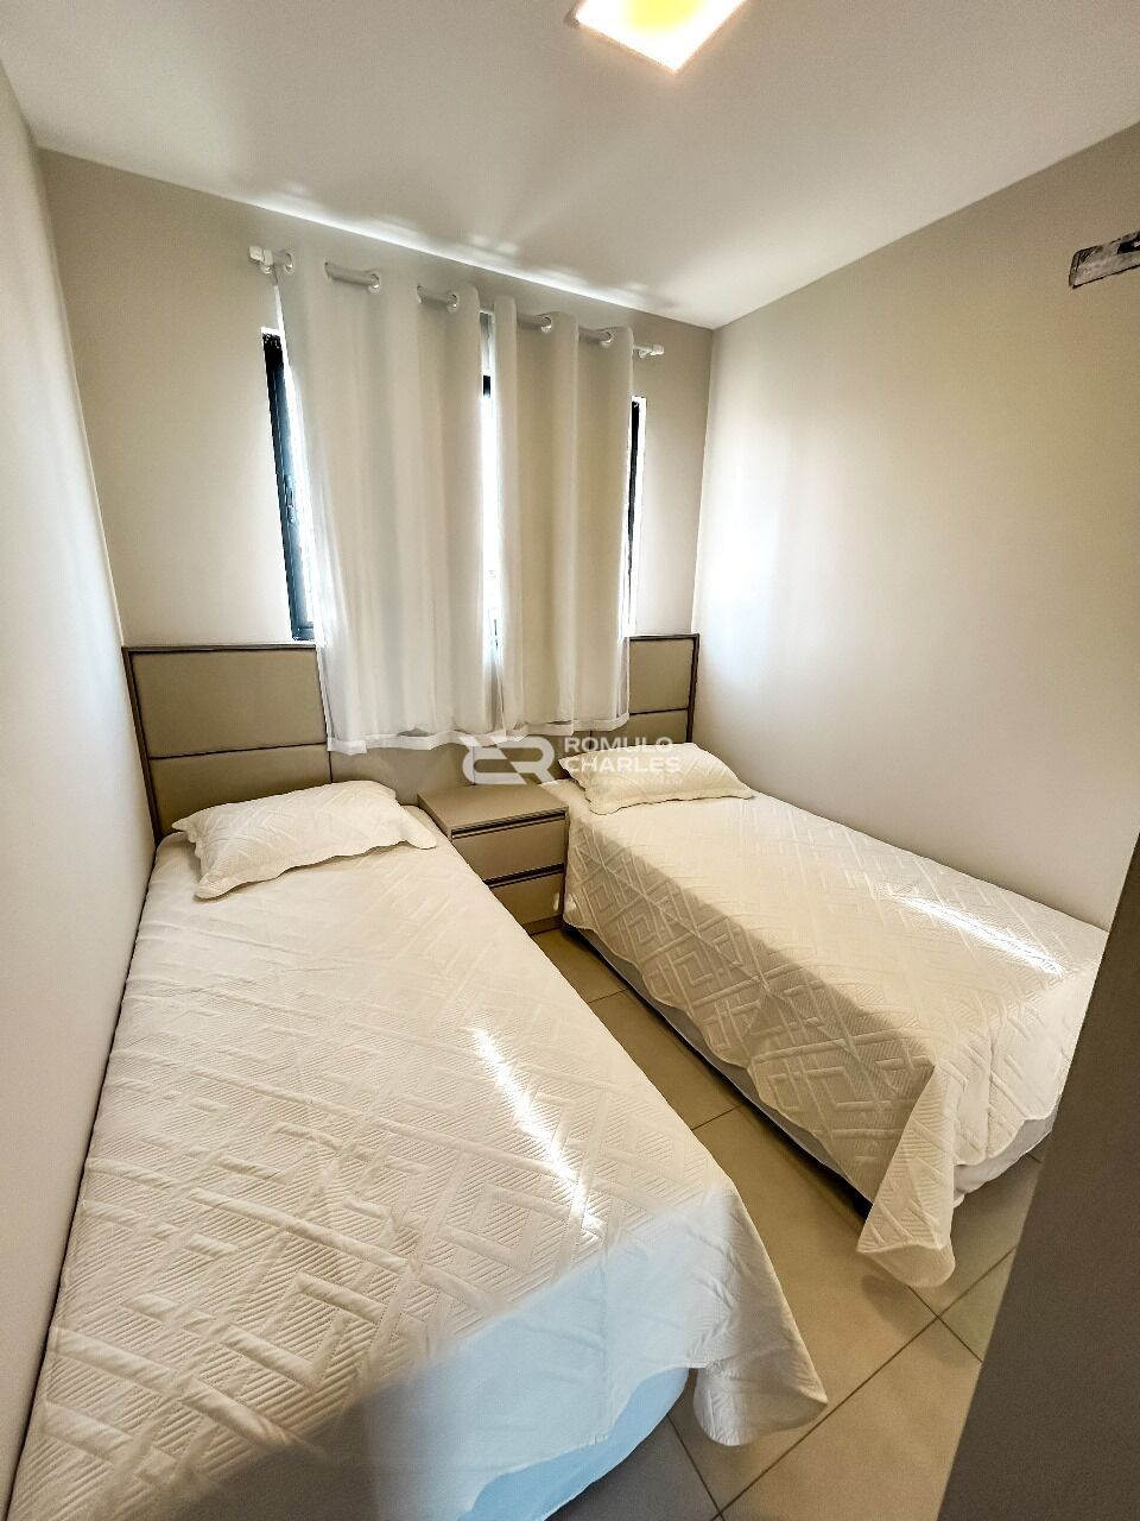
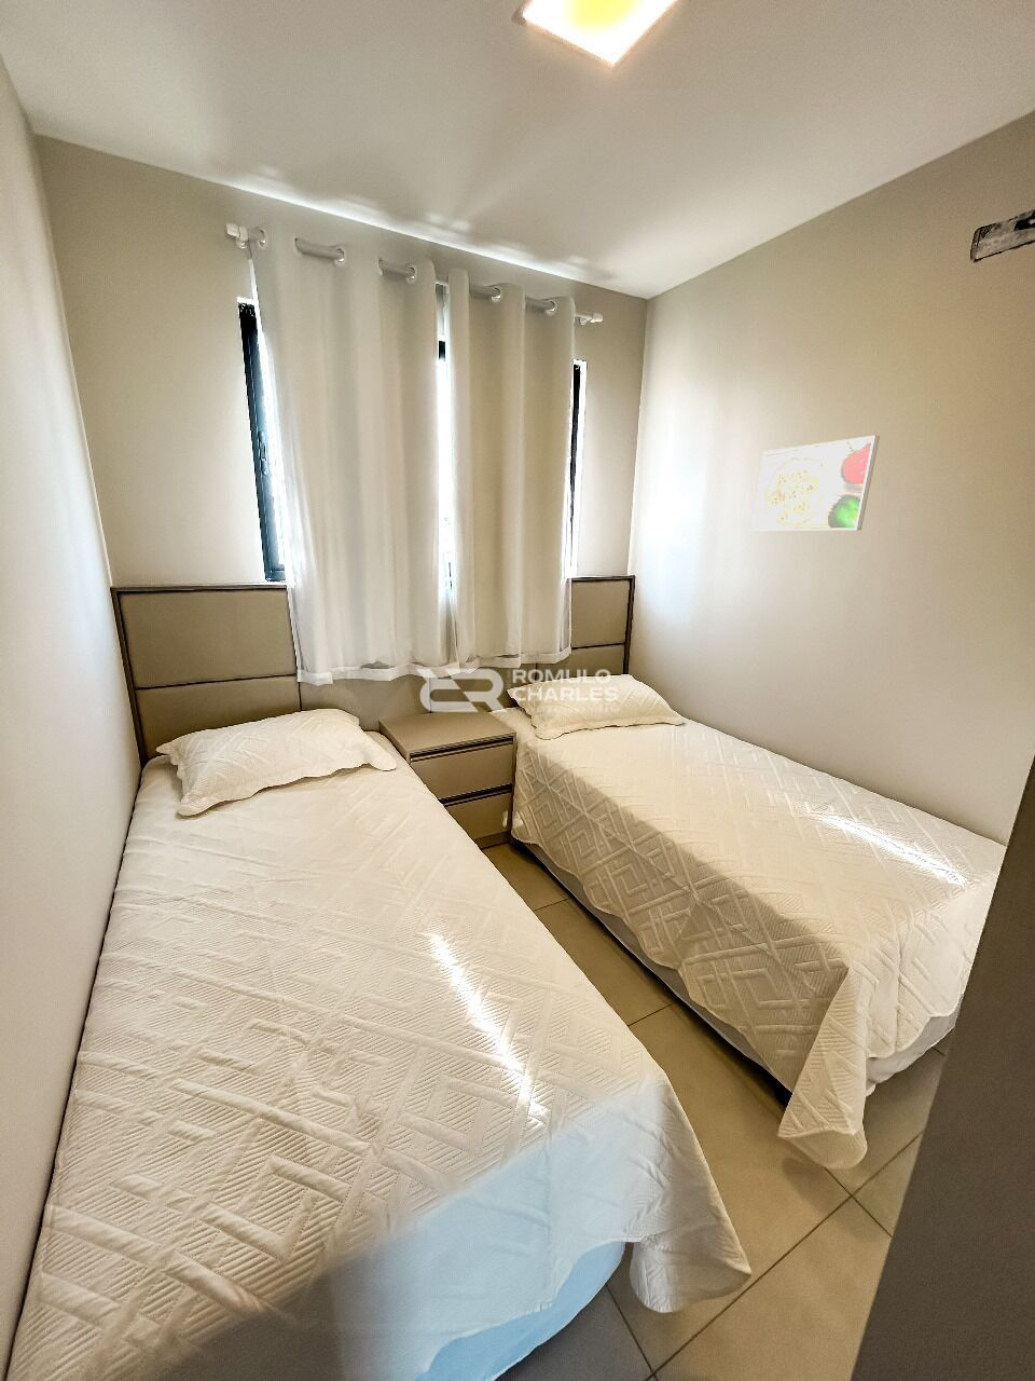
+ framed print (809, 487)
